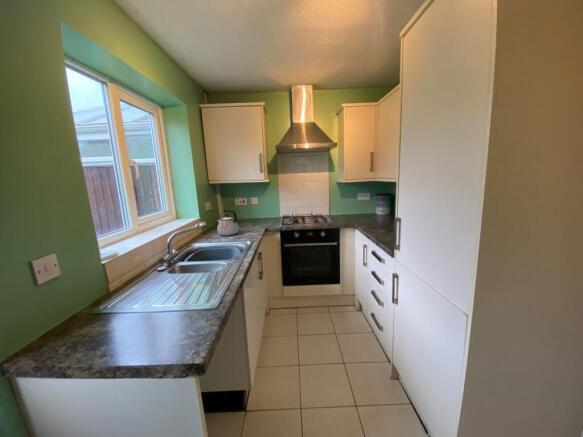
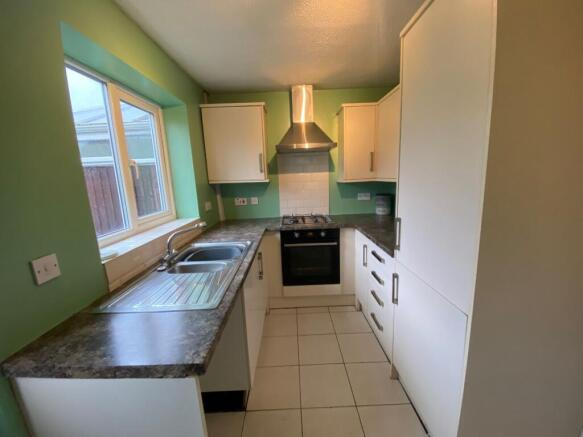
- kettle (227, 222)
